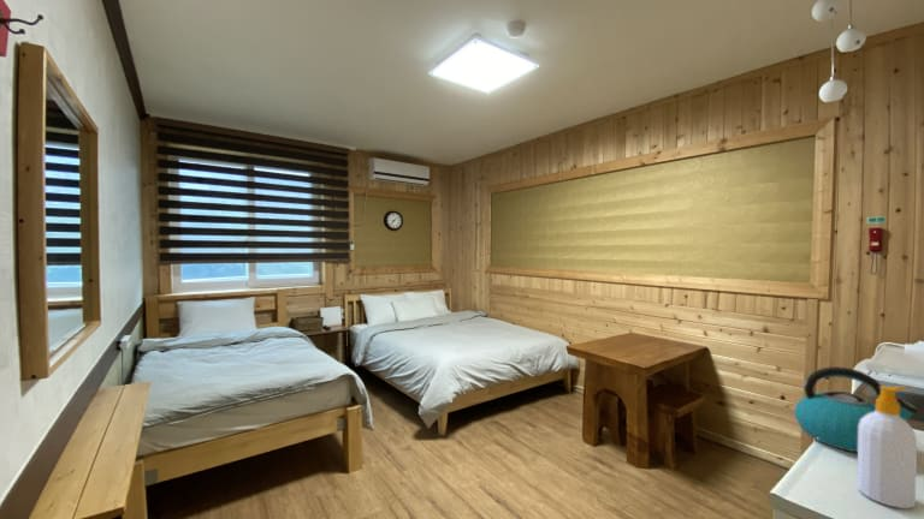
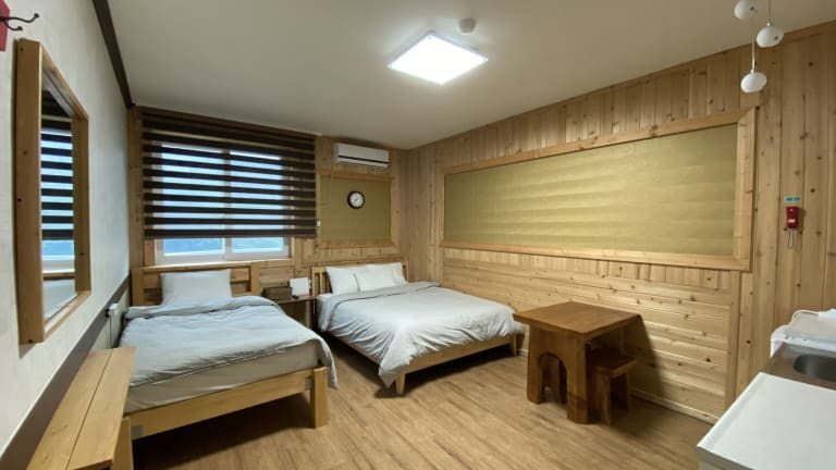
- kettle (852, 405)
- soap bottle (887, 441)
